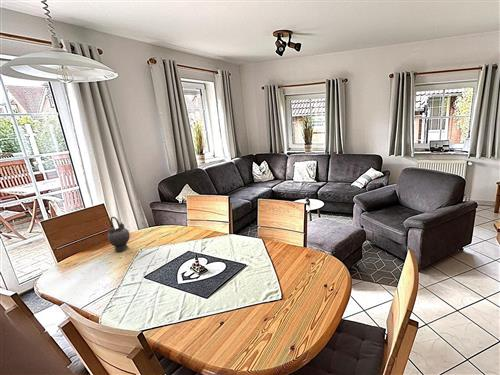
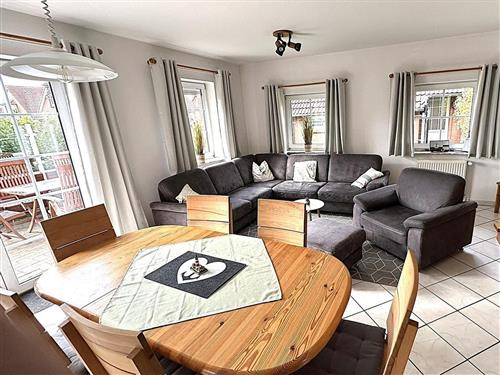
- teapot (116, 232)
